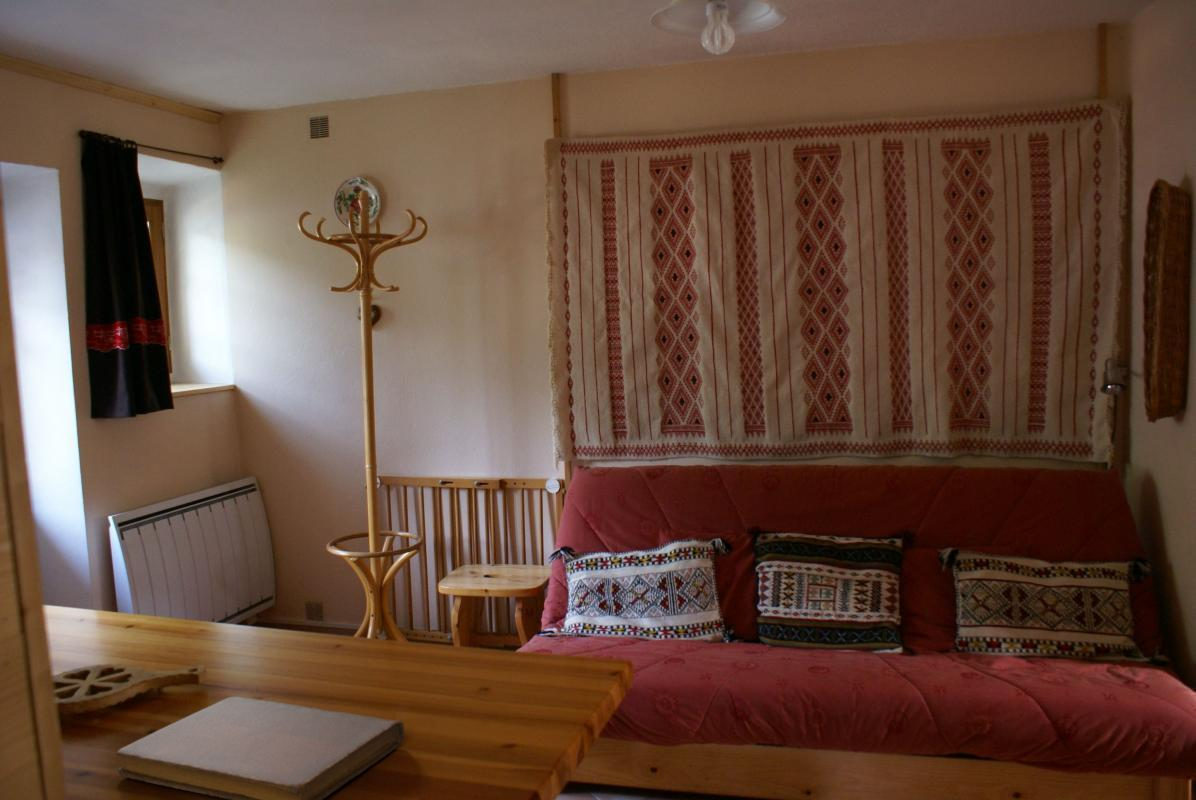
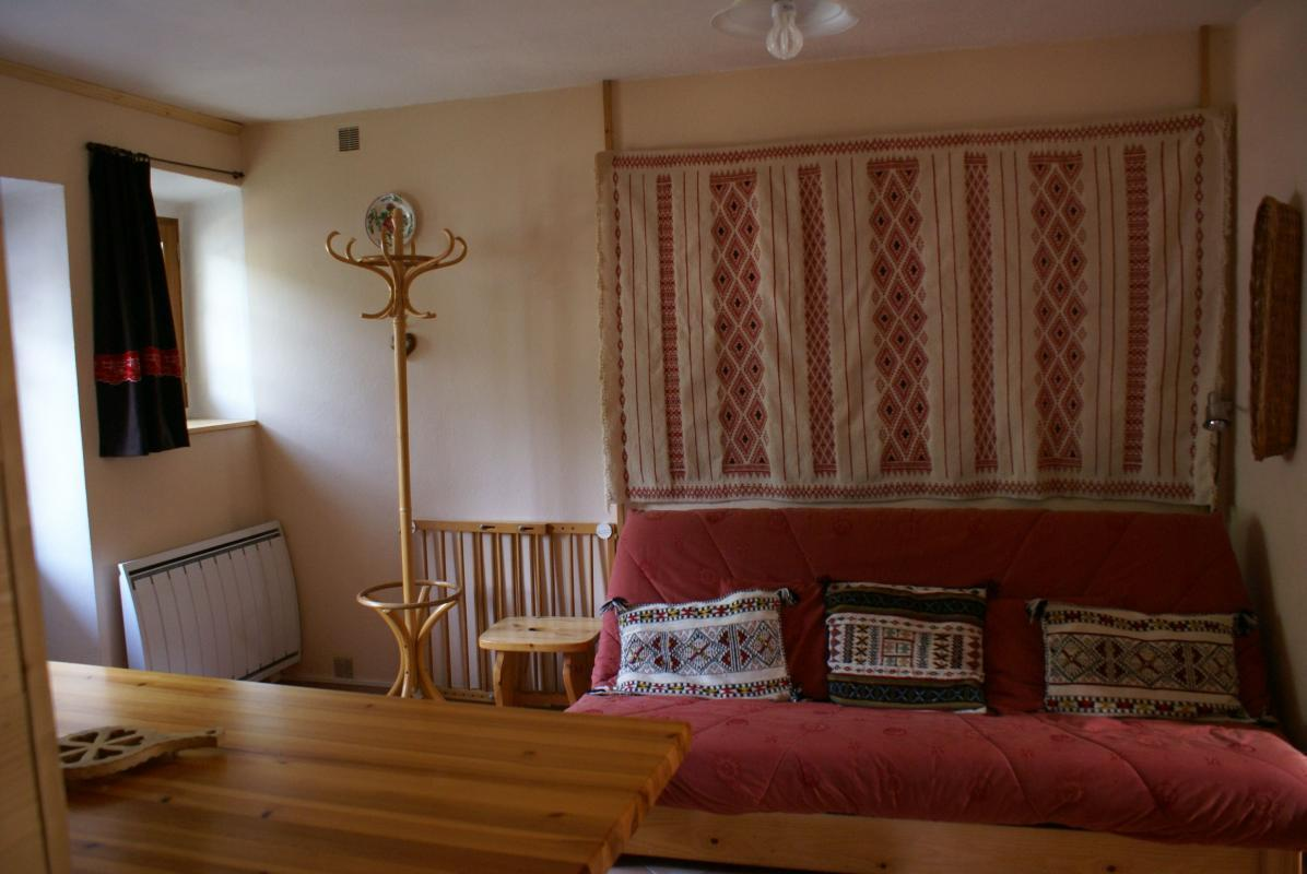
- notebook (263, 746)
